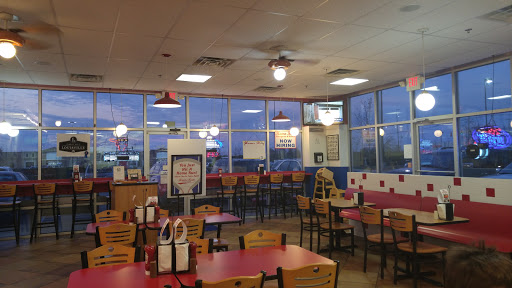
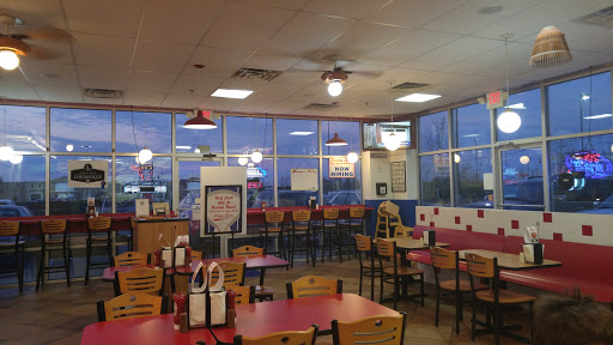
+ lamp shade (550, 44)
